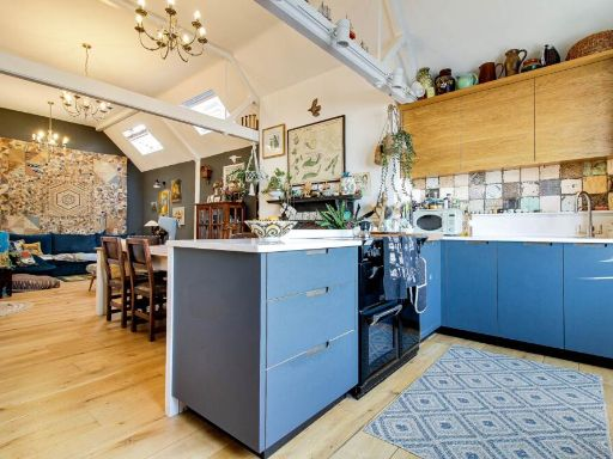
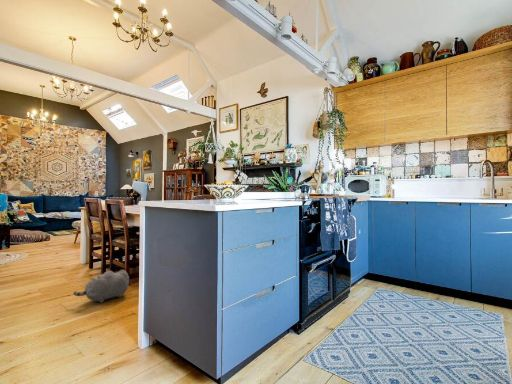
+ plush toy (103, 285)
